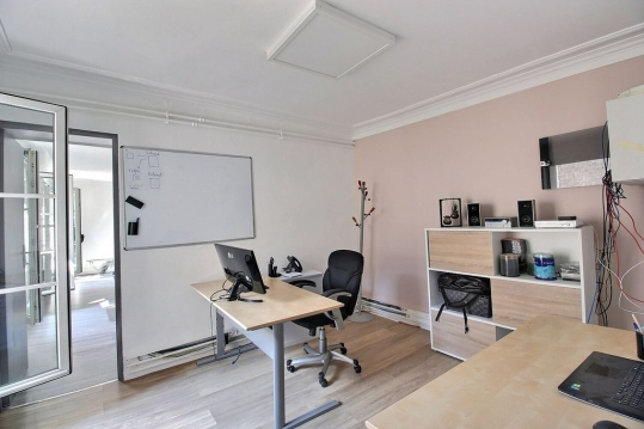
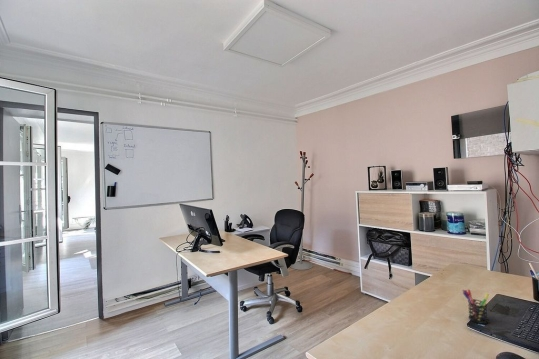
+ pen holder (477, 305)
